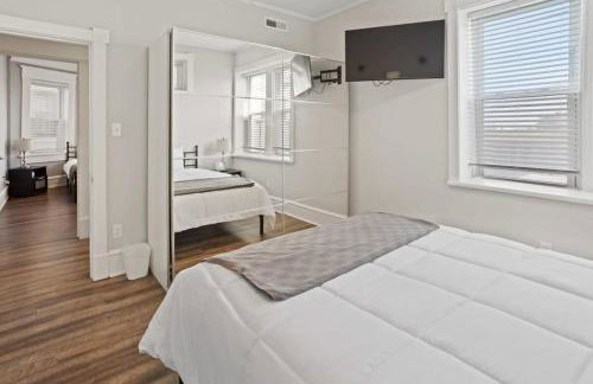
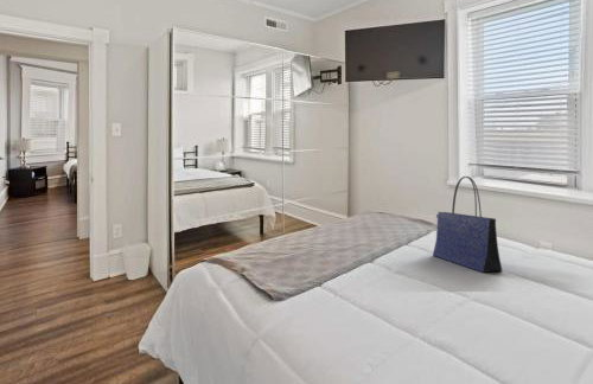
+ tote bag (463, 219)
